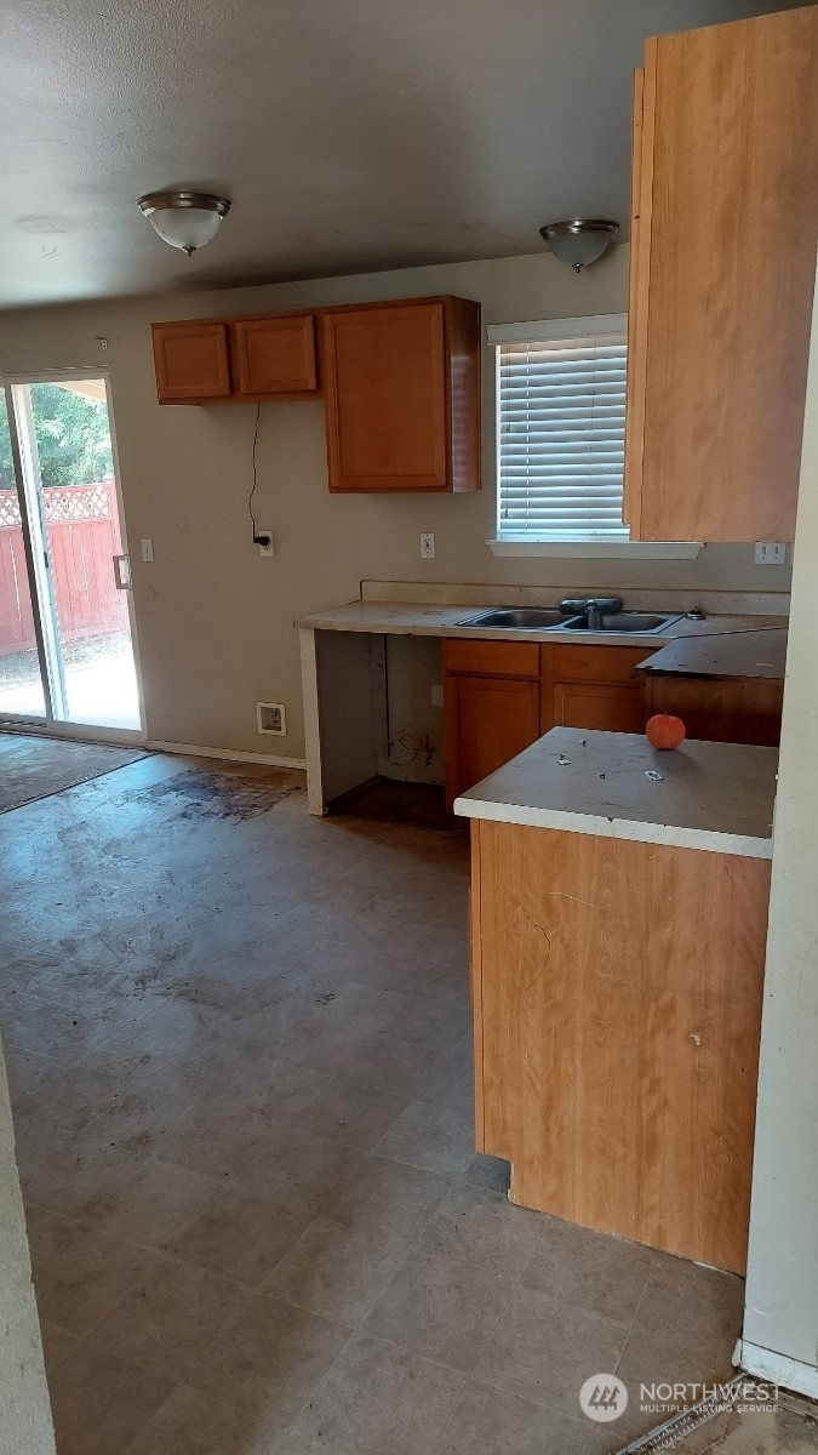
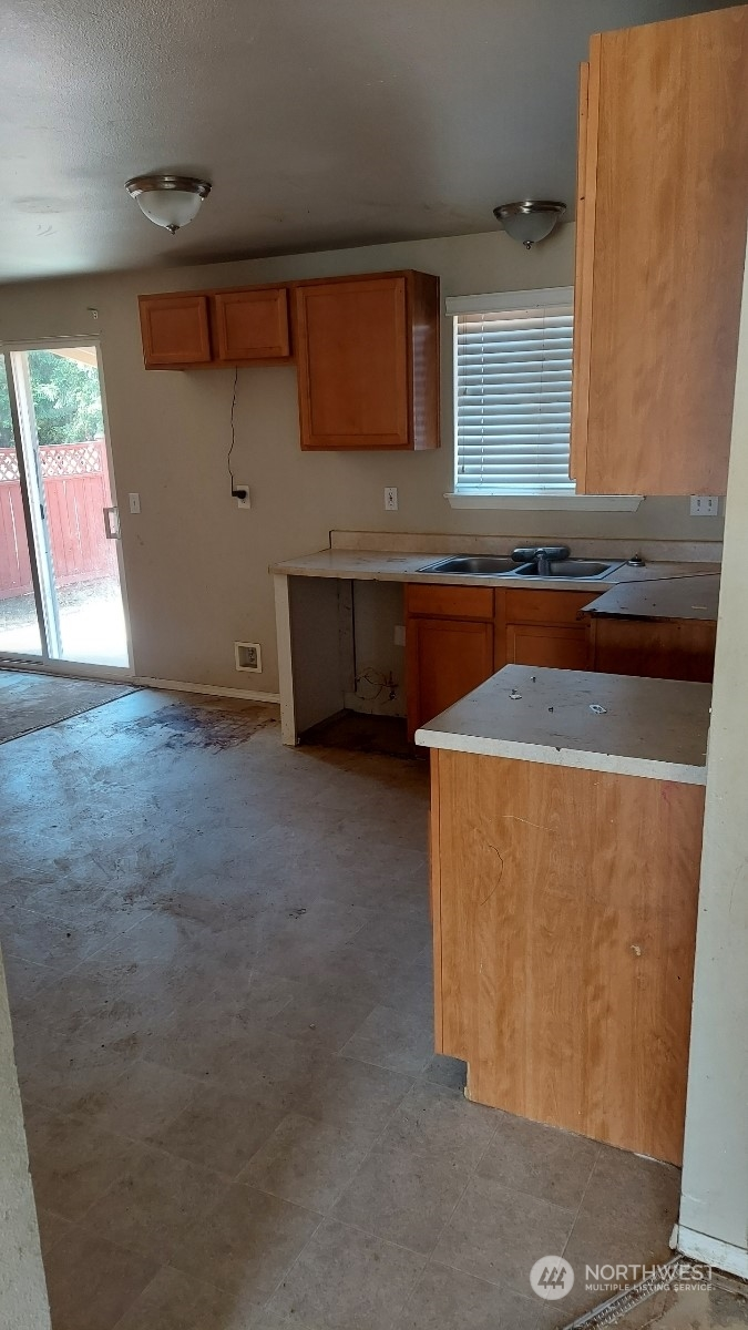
- apple (665, 729)
